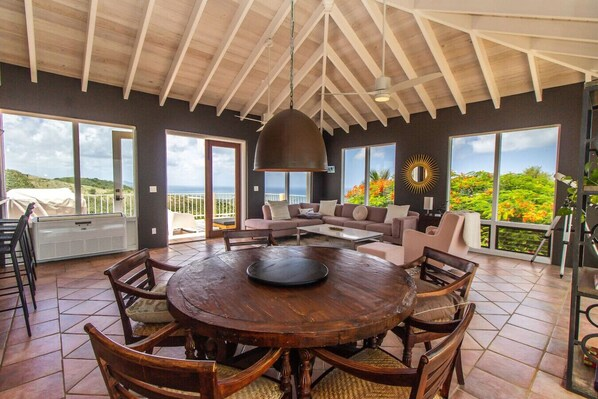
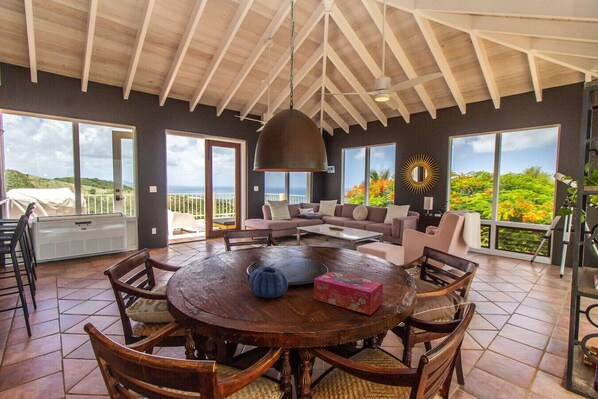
+ decorative bowl (268, 281)
+ tissue box (347, 290)
